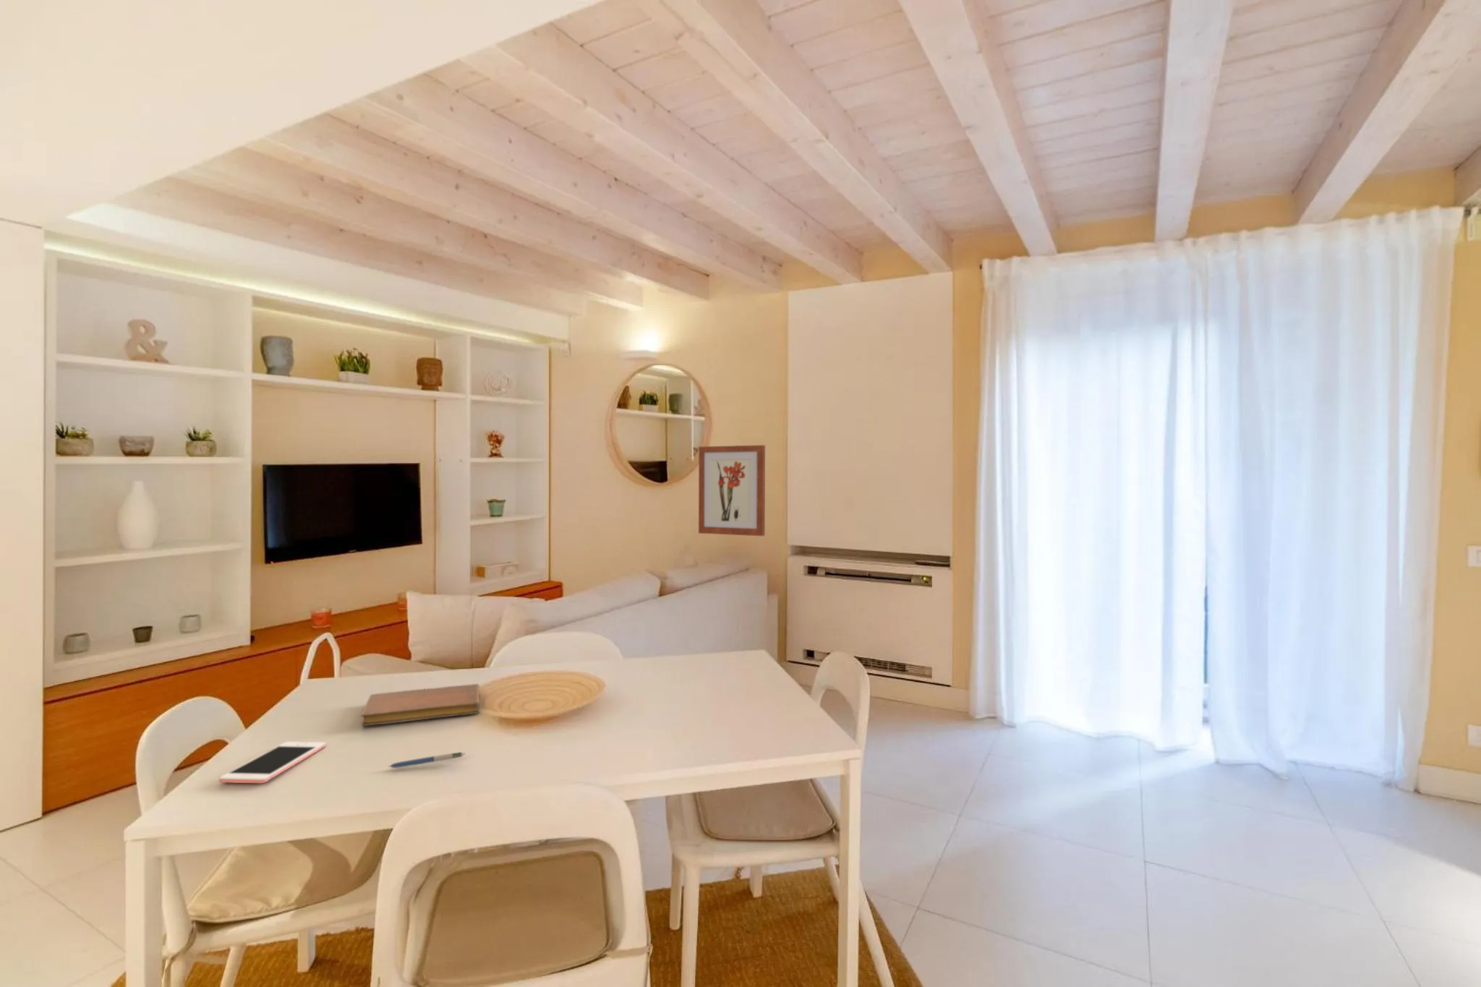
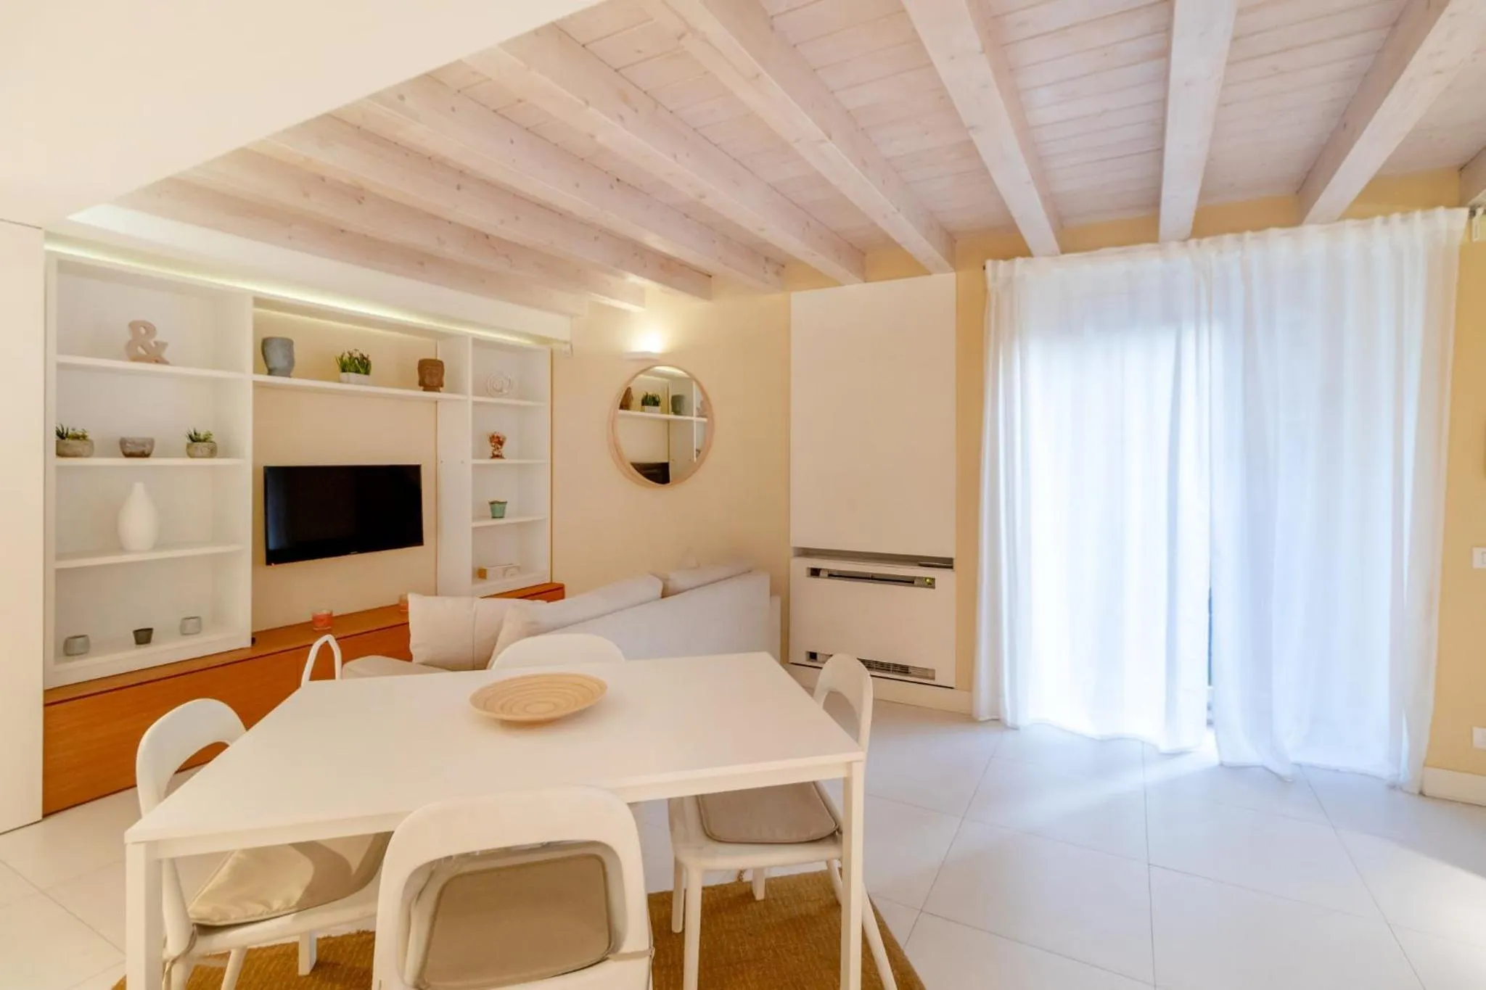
- cell phone (275, 761)
- wall art (731, 490)
- pen (427, 759)
- notebook (424, 703)
